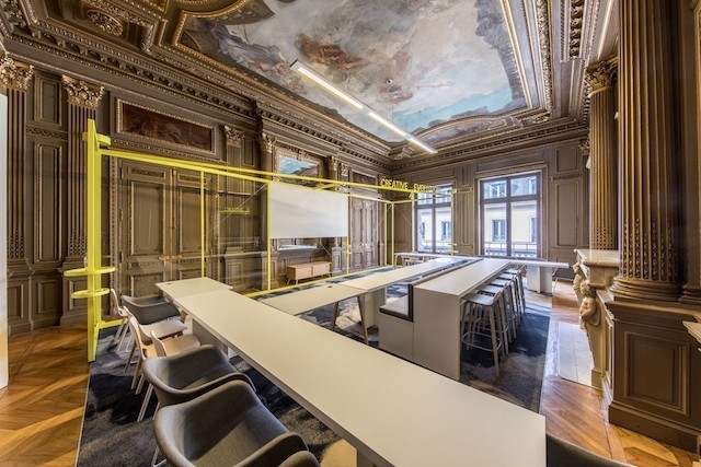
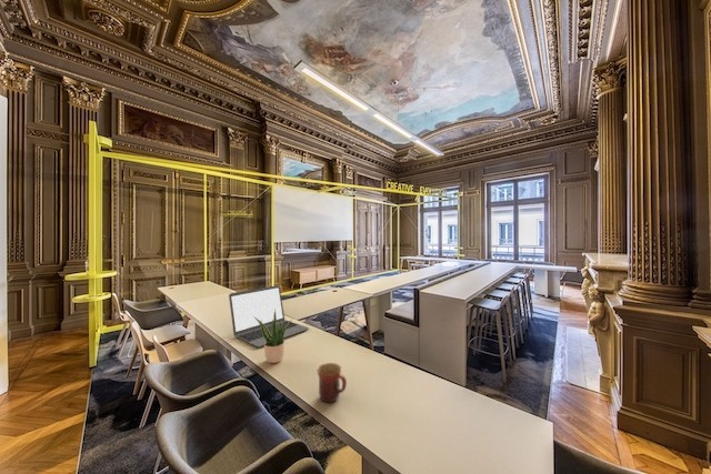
+ laptop (270, 312)
+ potted plant (273, 333)
+ mug (332, 384)
